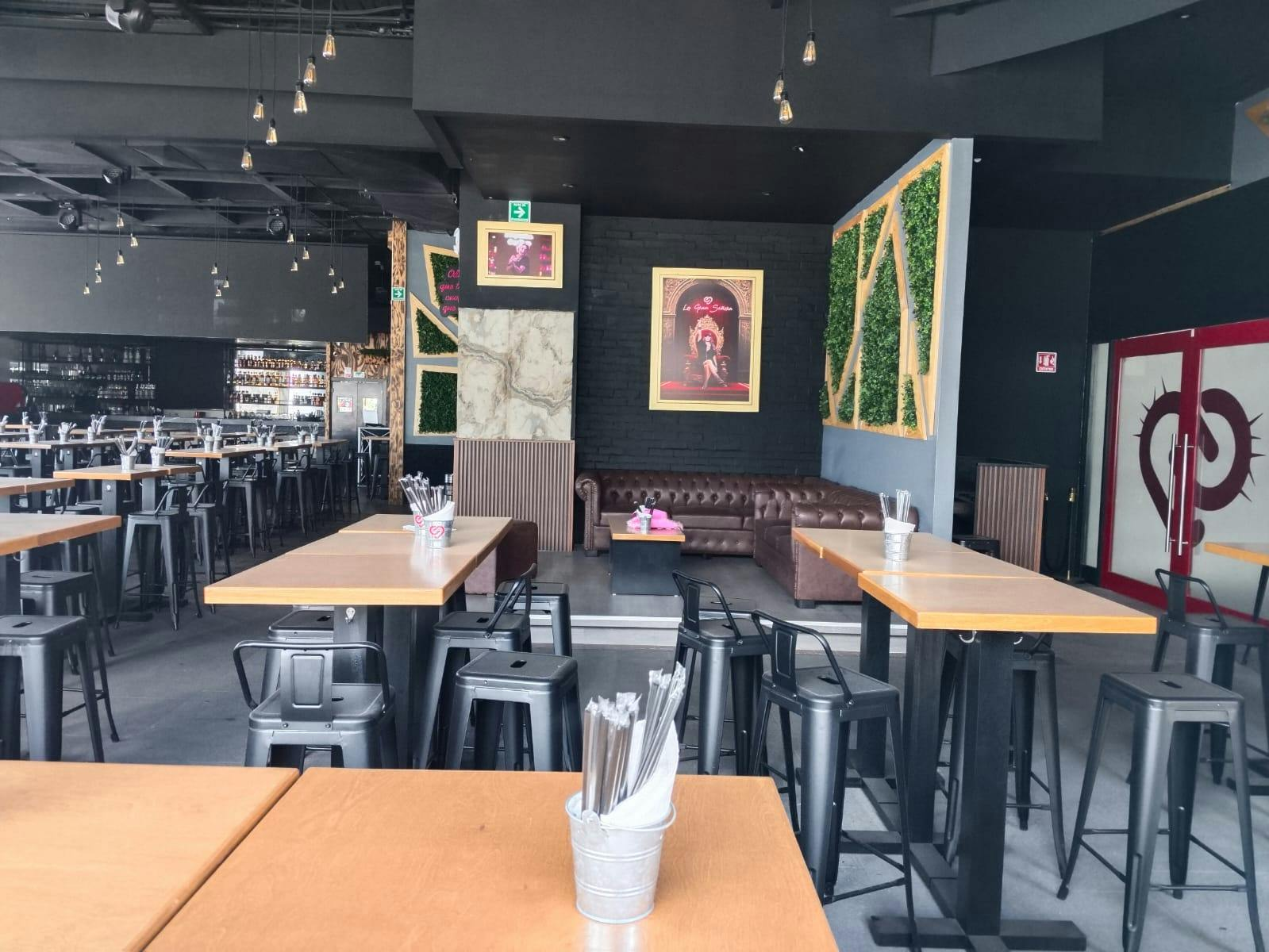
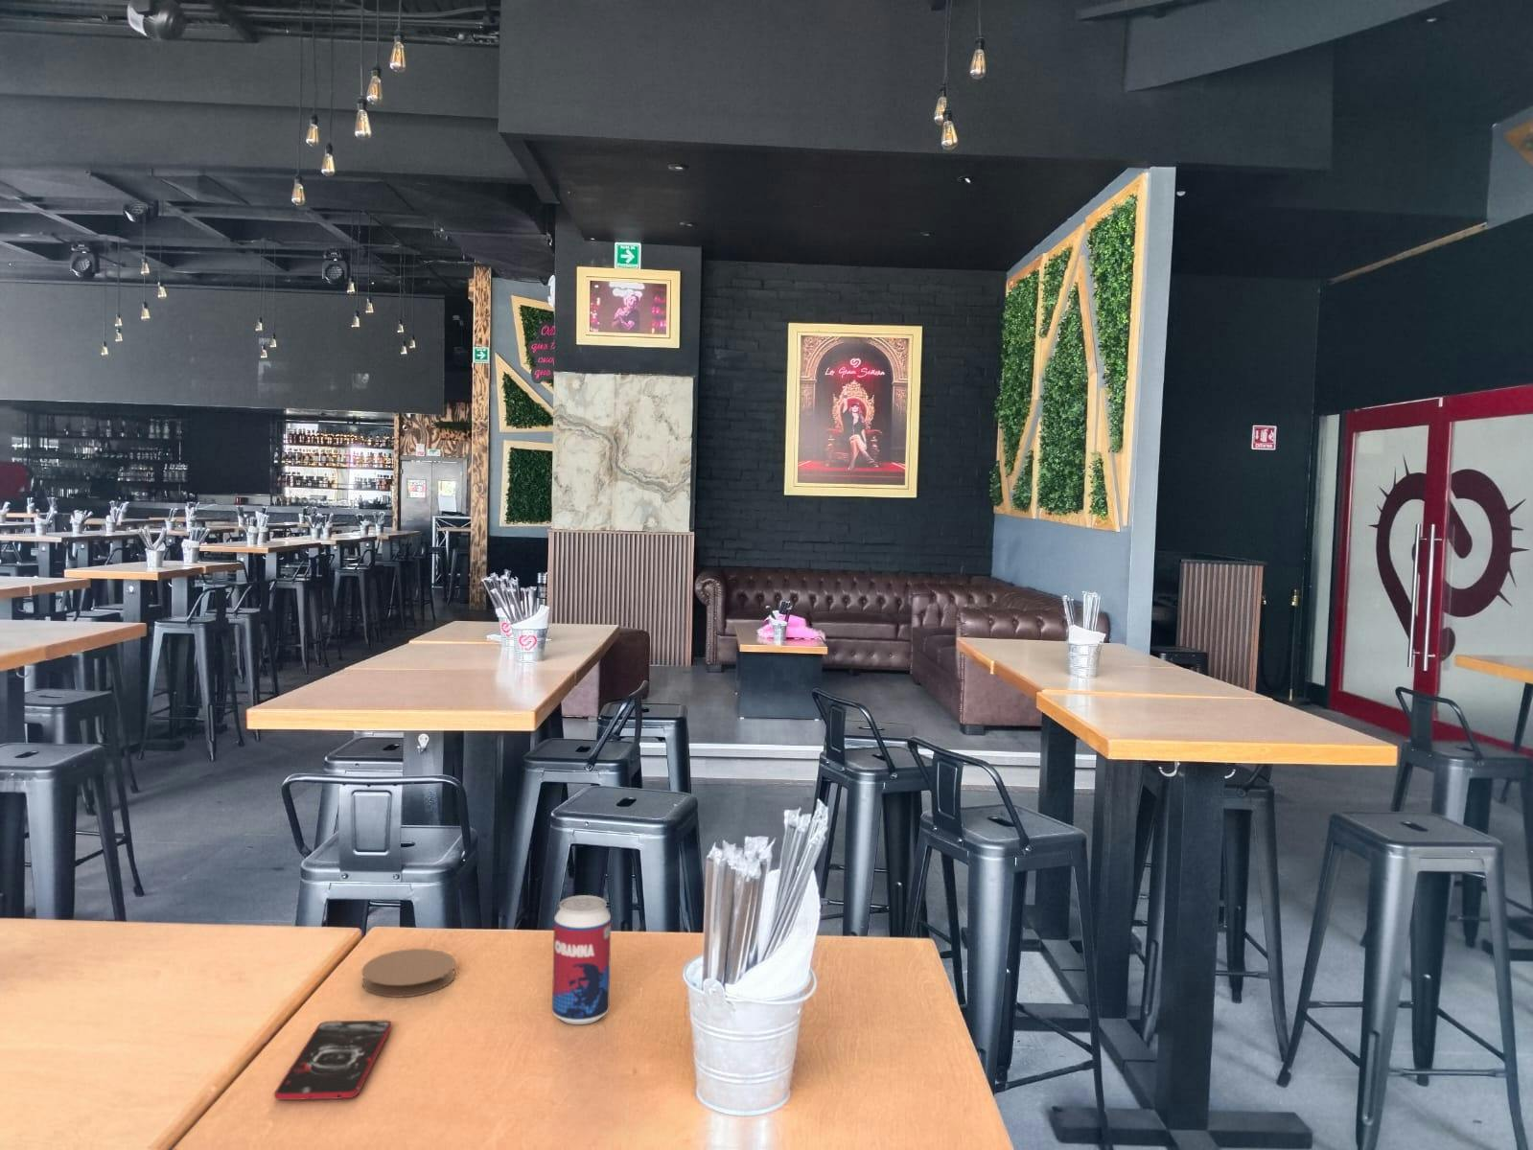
+ beverage can (581, 958)
+ coaster (408, 971)
+ smartphone (337, 1057)
